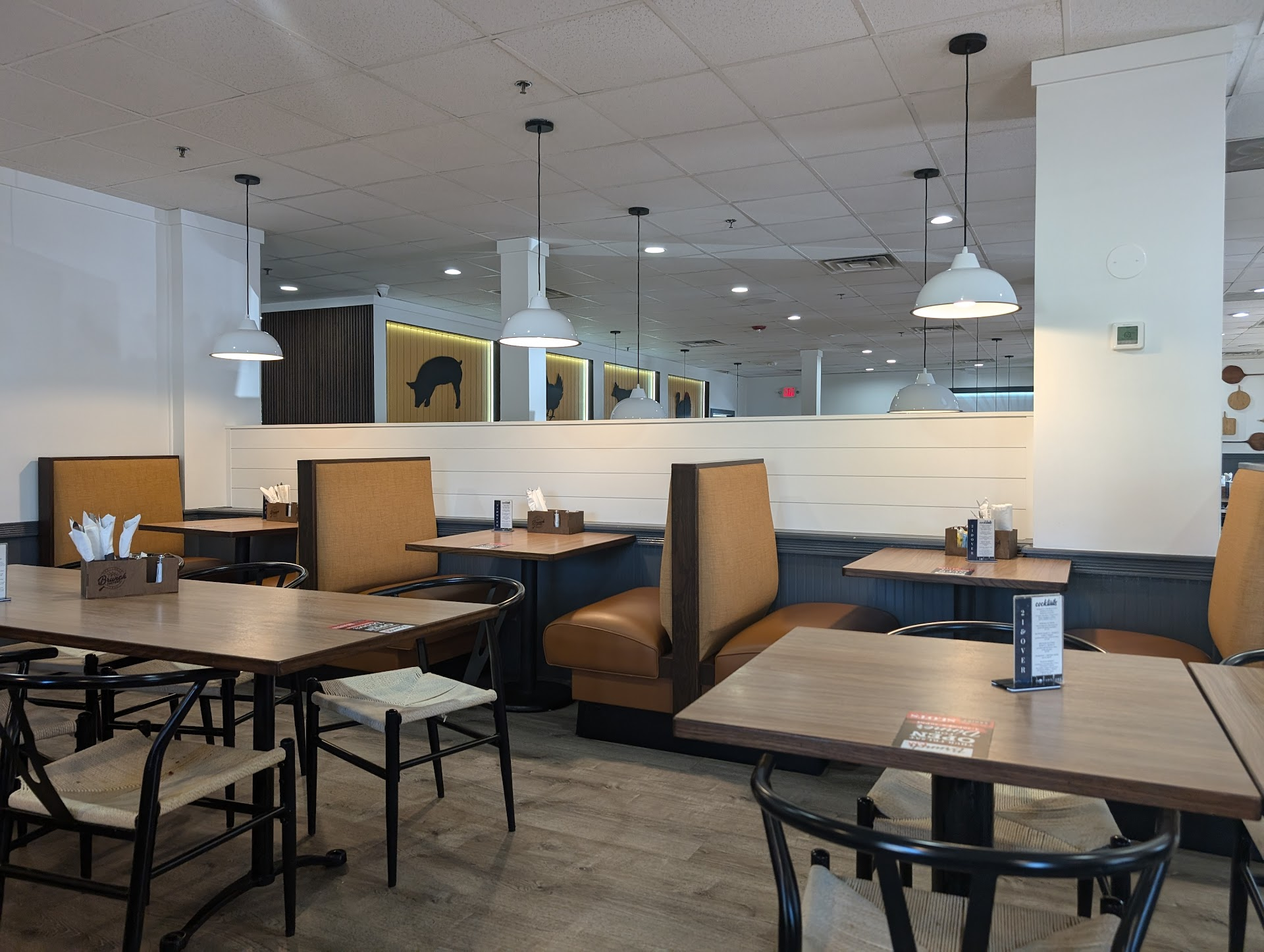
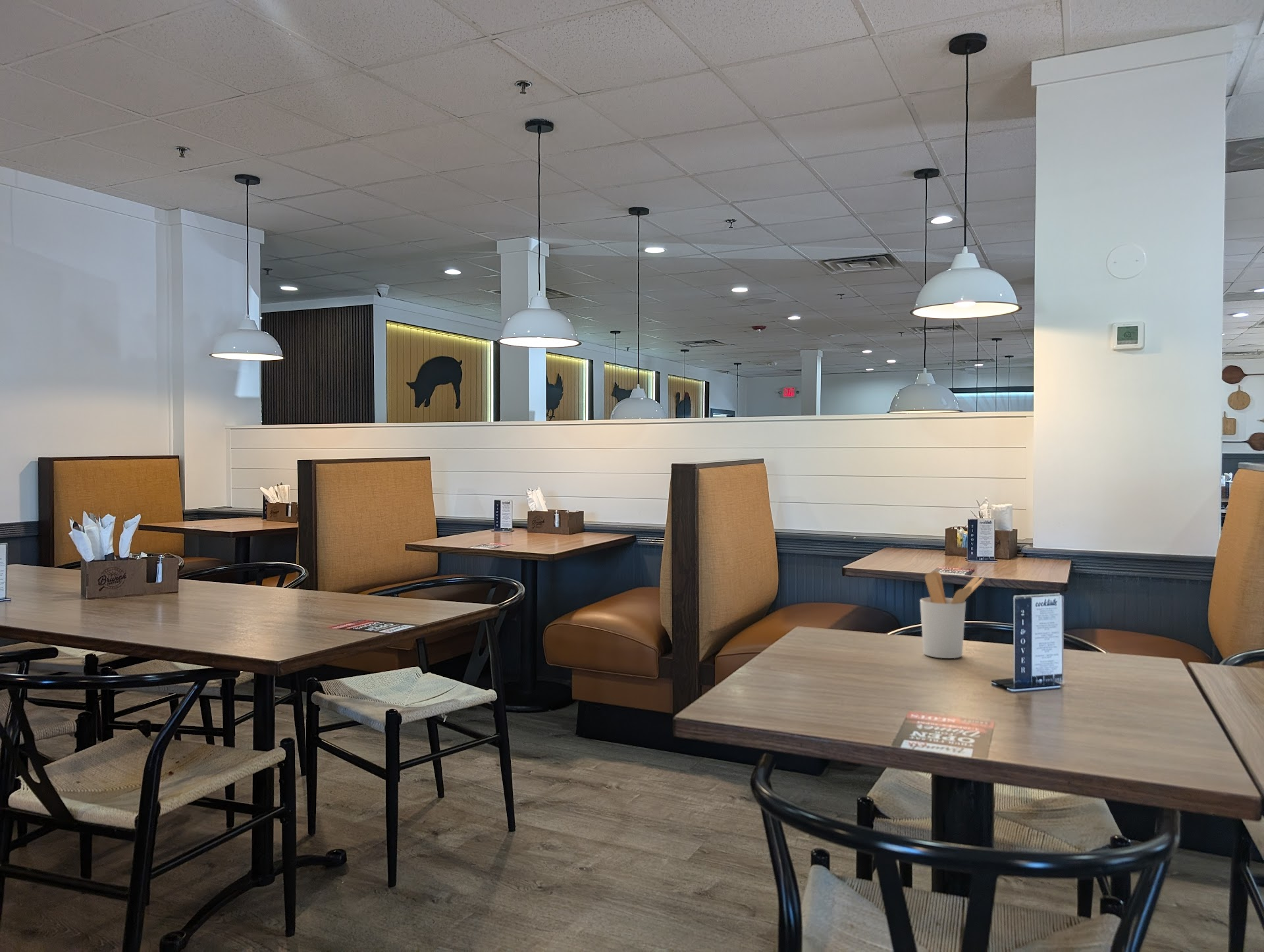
+ utensil holder (953, 614)
